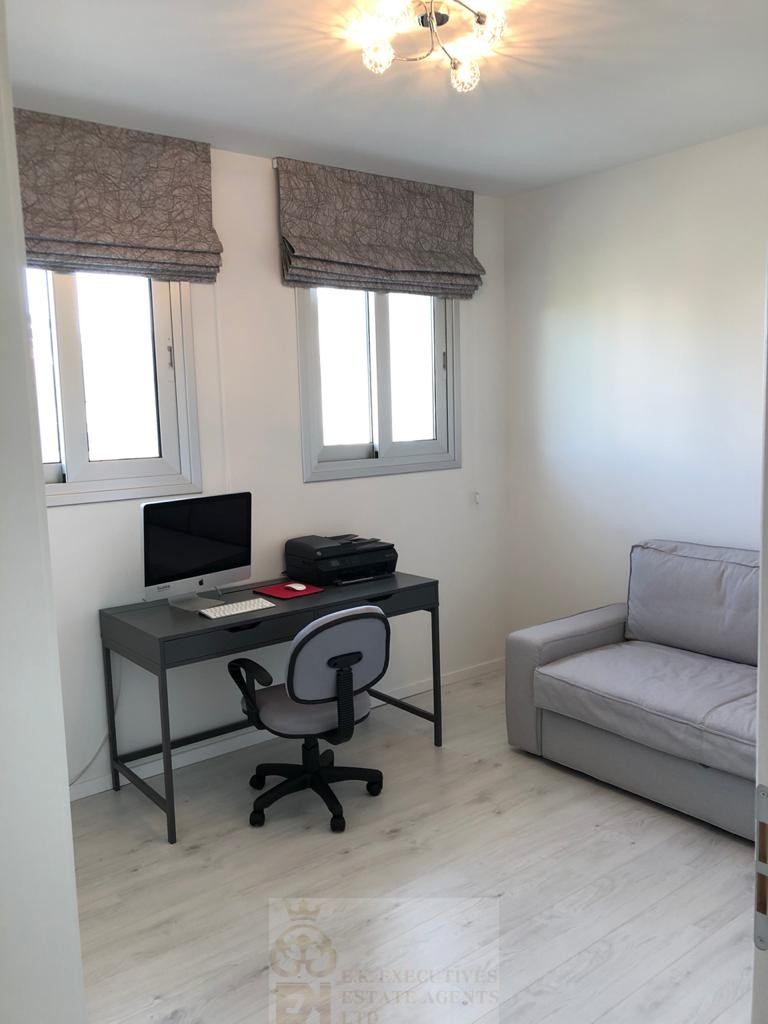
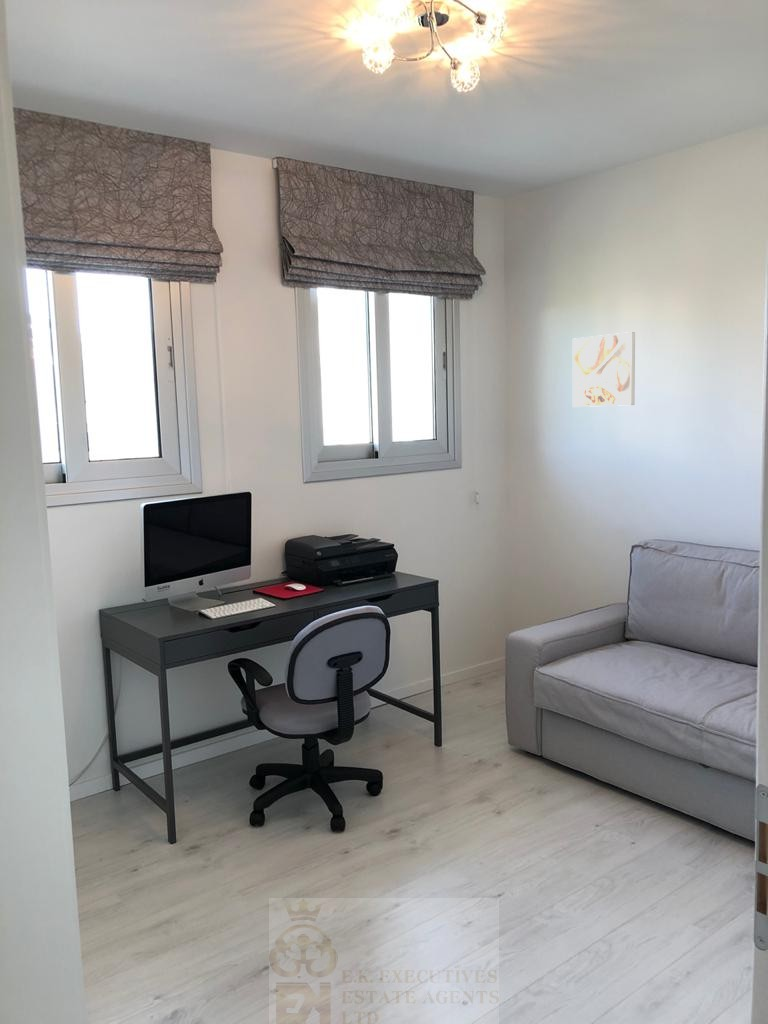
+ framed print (602, 371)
